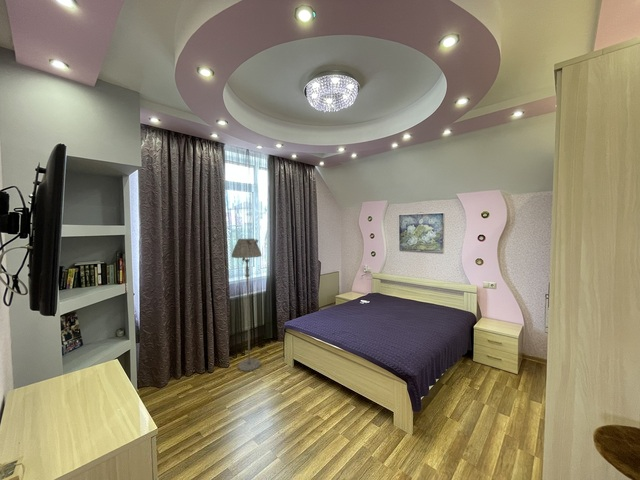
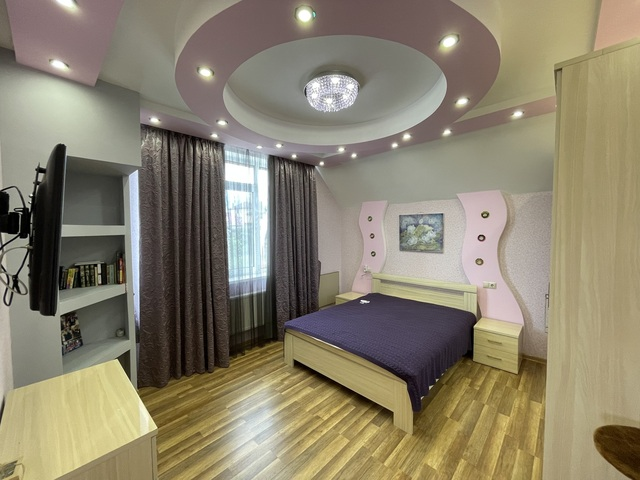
- floor lamp (247, 302)
